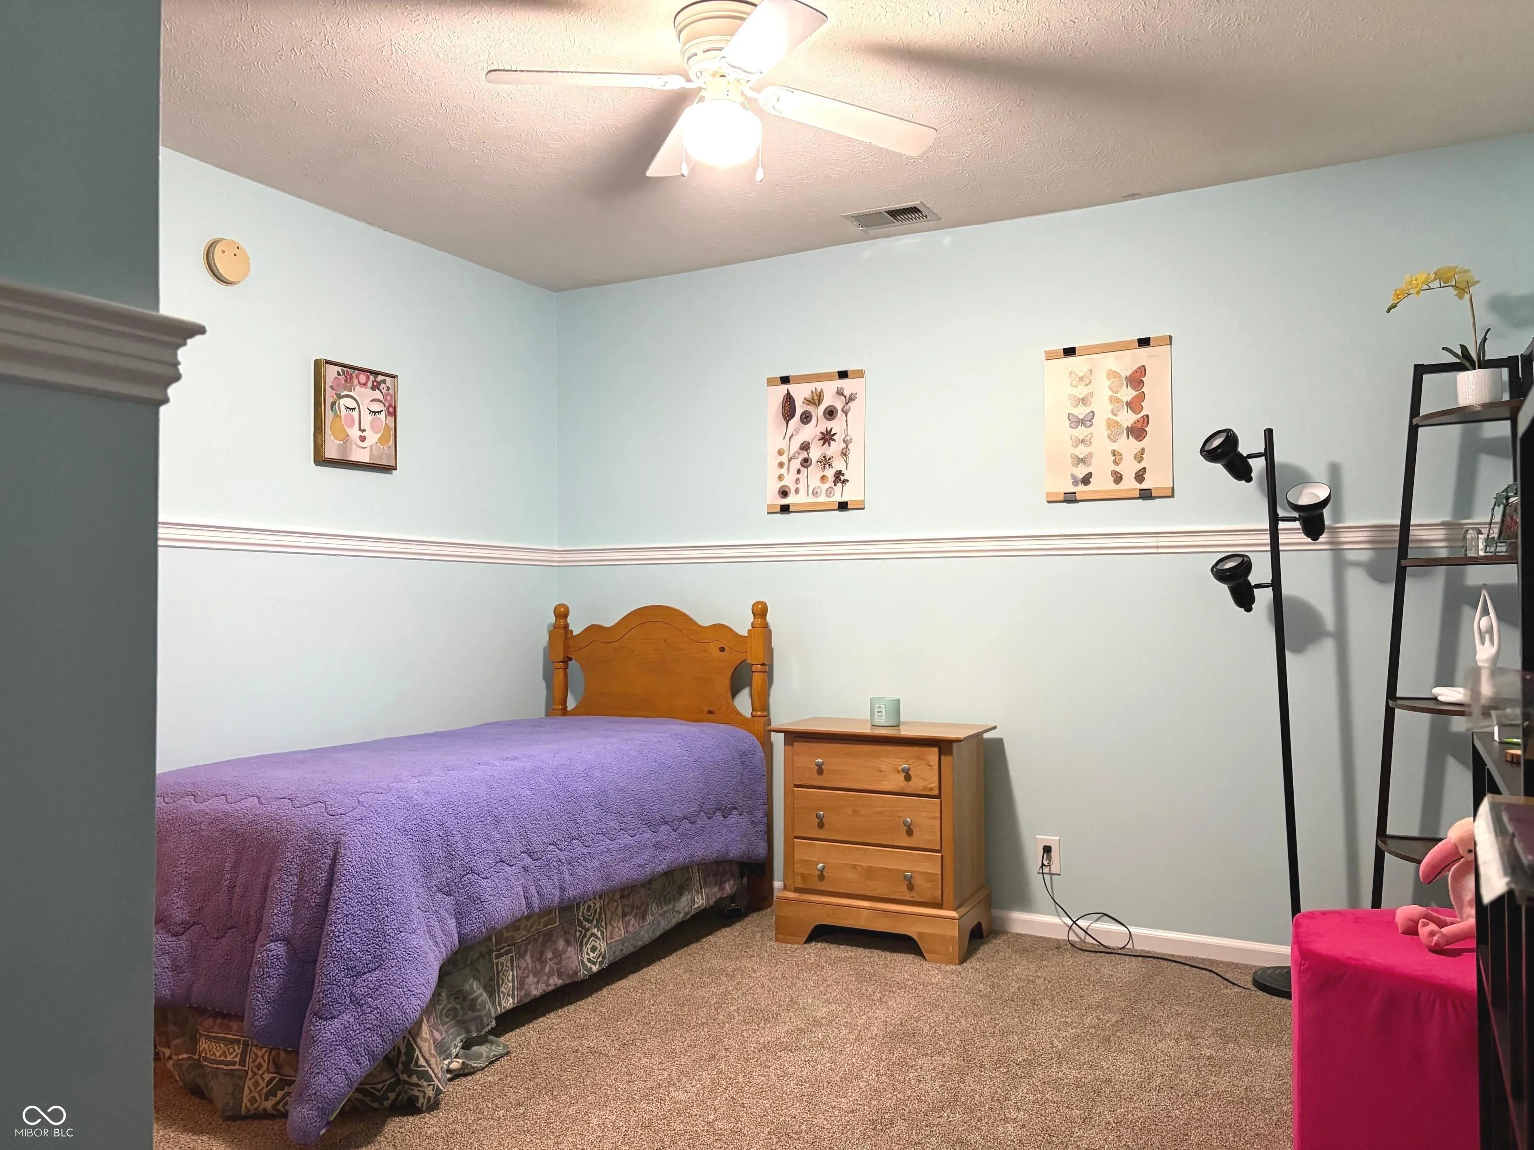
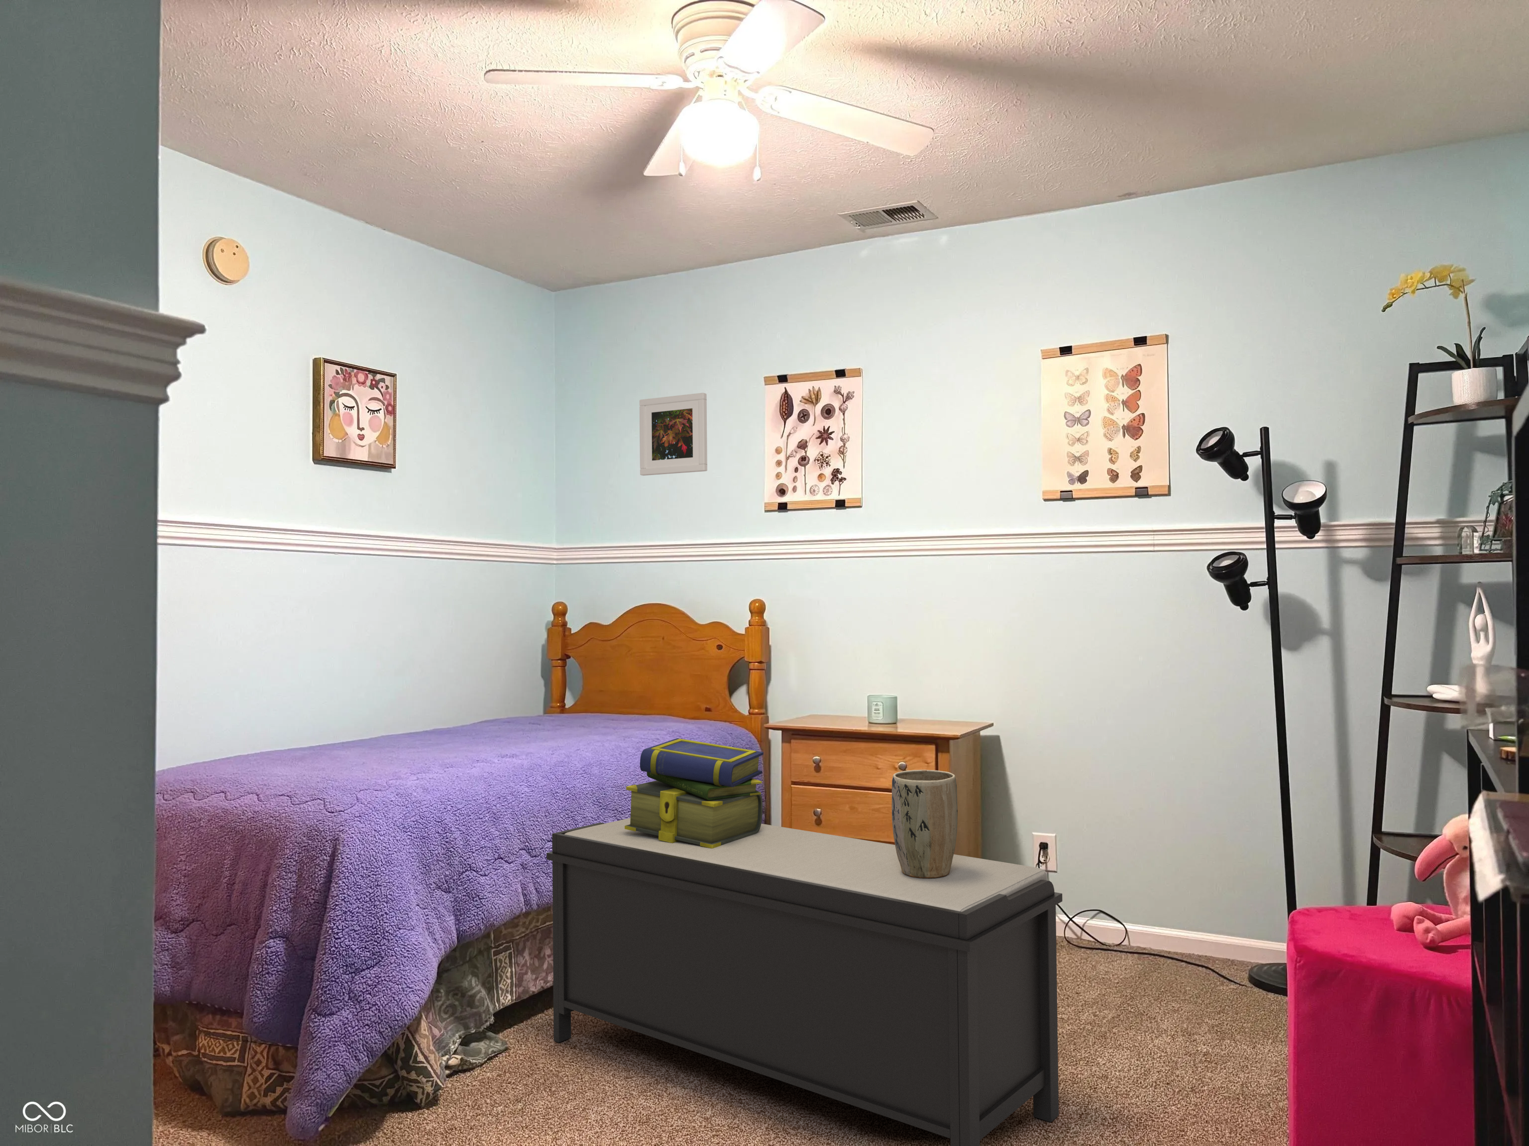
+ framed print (673, 435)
+ plant pot (925, 822)
+ bench (785, 962)
+ stack of books (699, 787)
